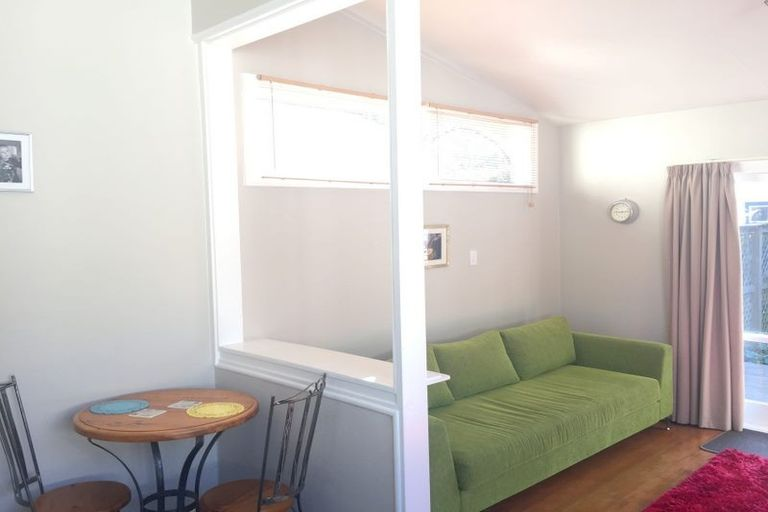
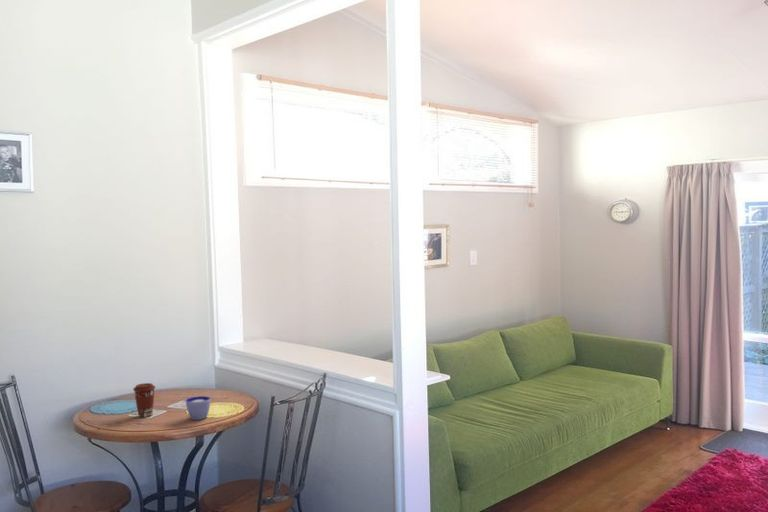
+ cup (199, 407)
+ coffee cup (144, 400)
